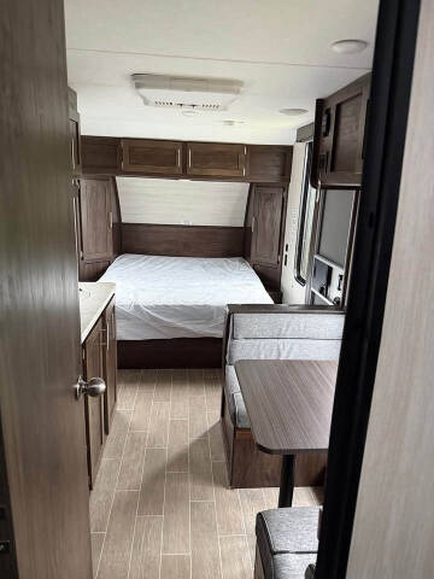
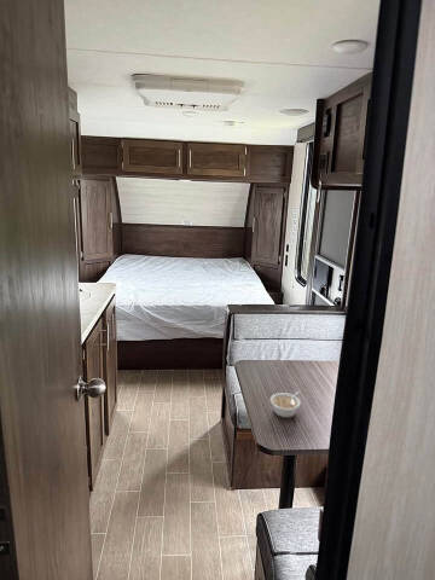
+ legume (284, 404)
